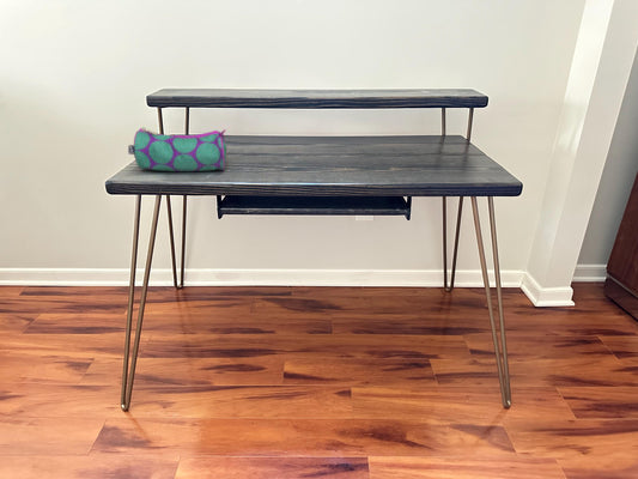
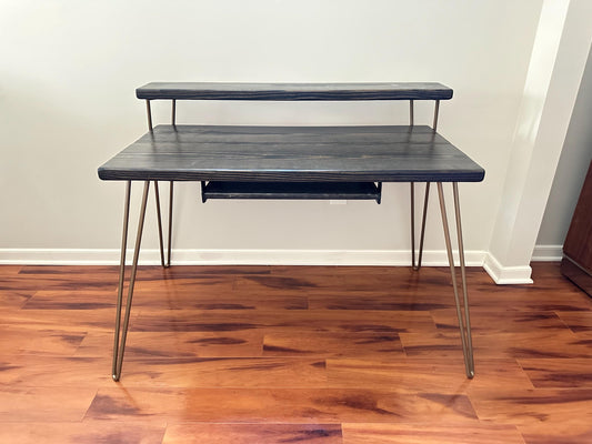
- pencil case (180, 148)
